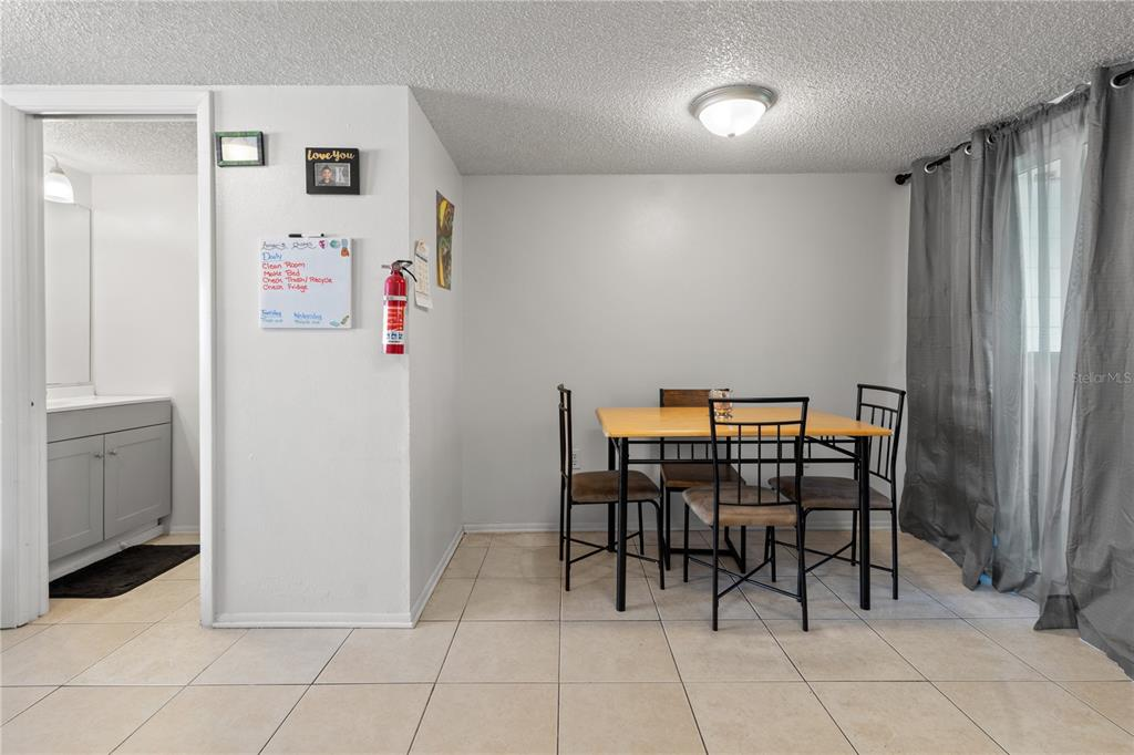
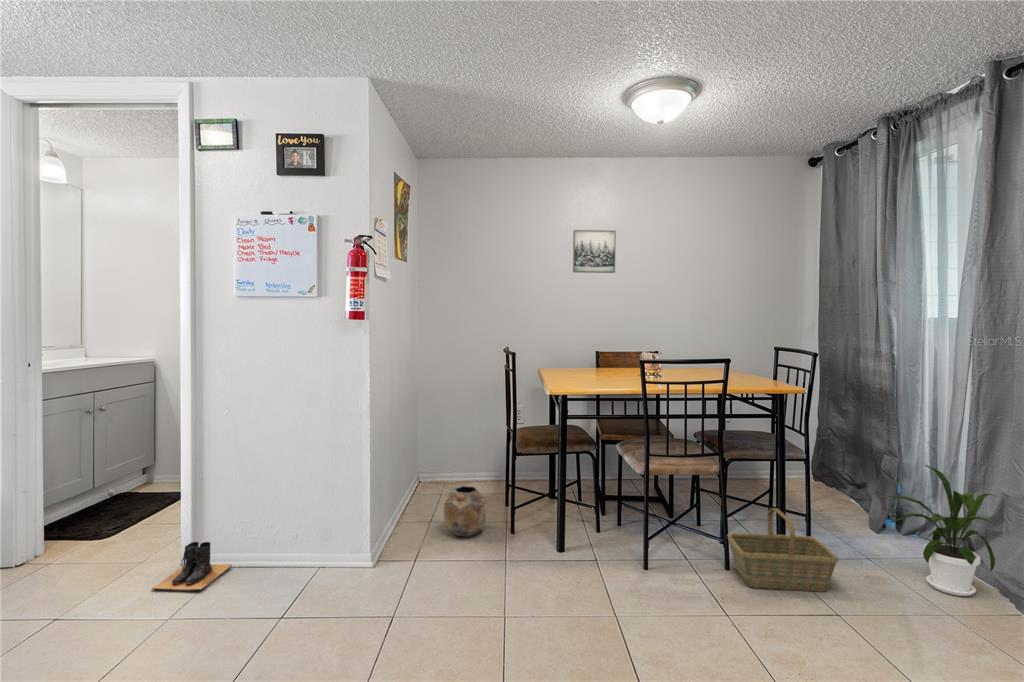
+ wall art (594, 251)
+ boots (193, 562)
+ planter (465, 510)
+ house plant (947, 530)
+ basket (780, 546)
